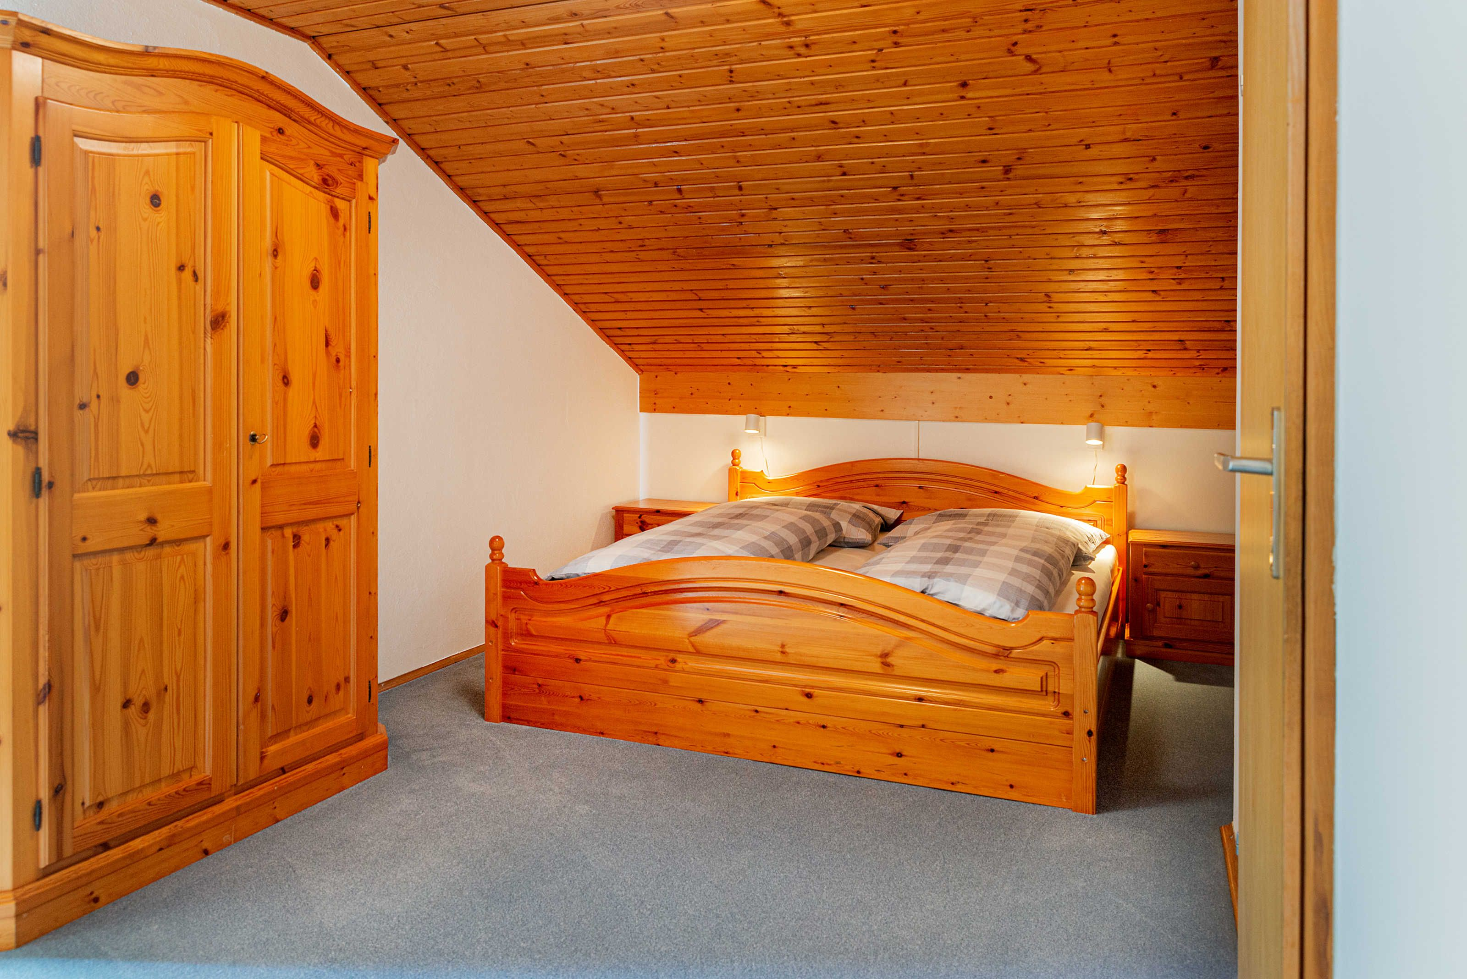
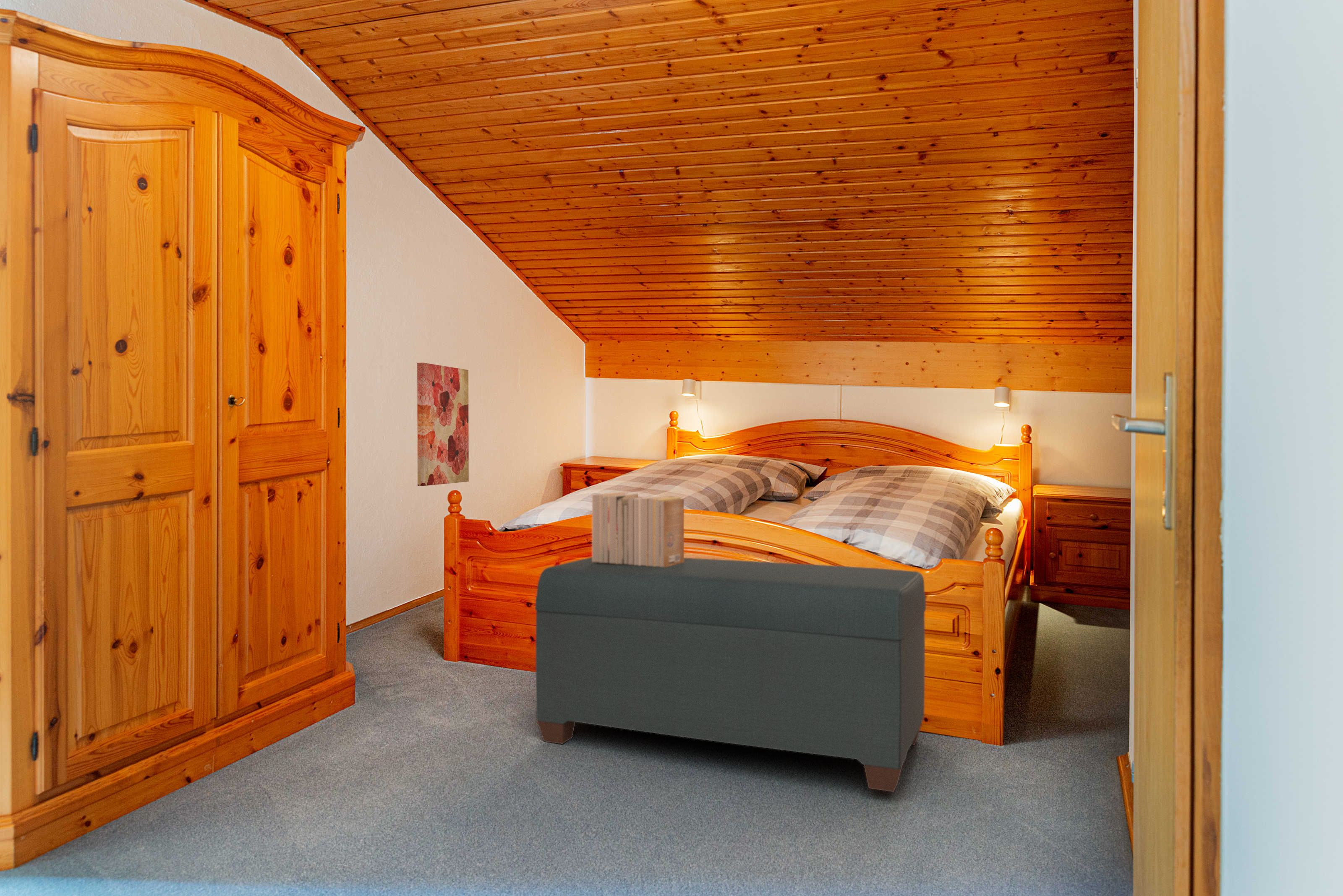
+ books (639, 527)
+ bench (732, 653)
+ wall art (444, 425)
